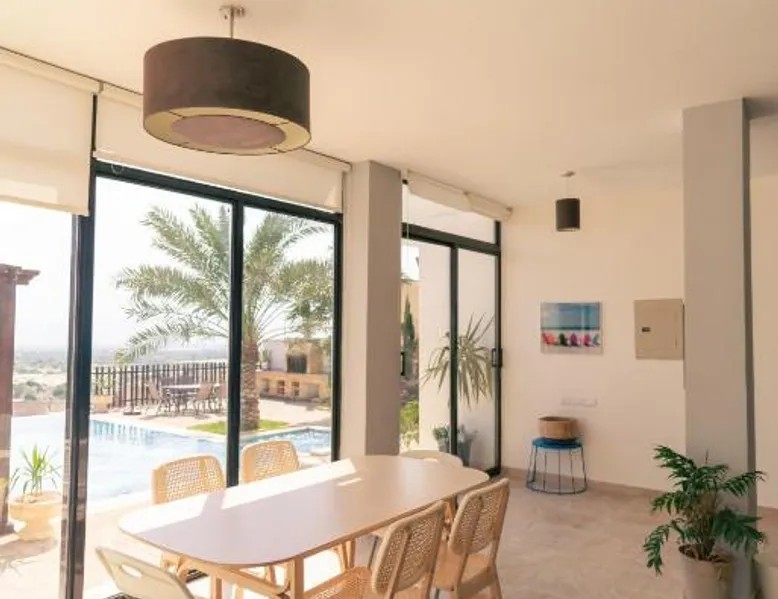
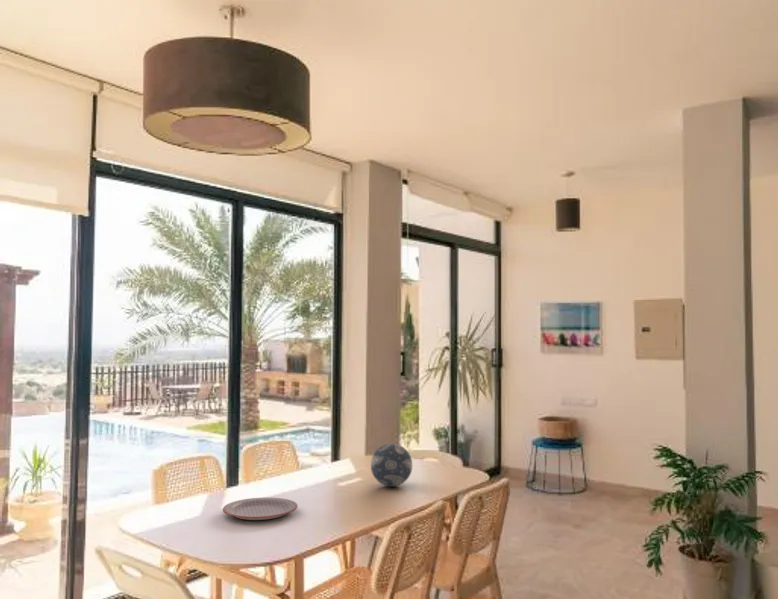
+ plate (260, 509)
+ decorative ball (391, 464)
